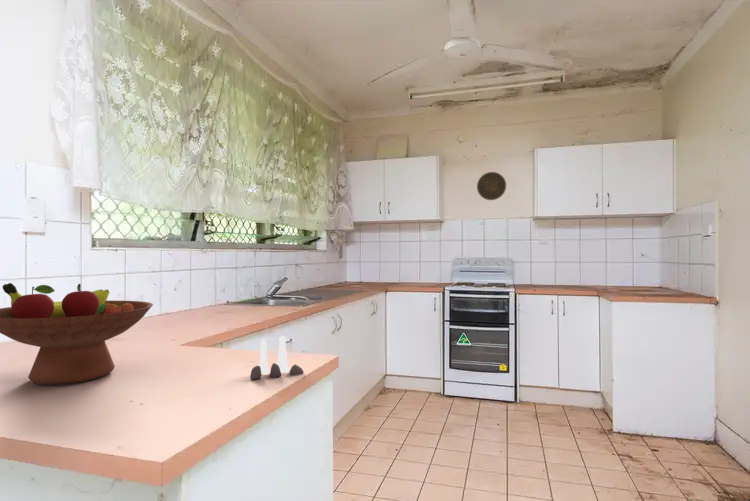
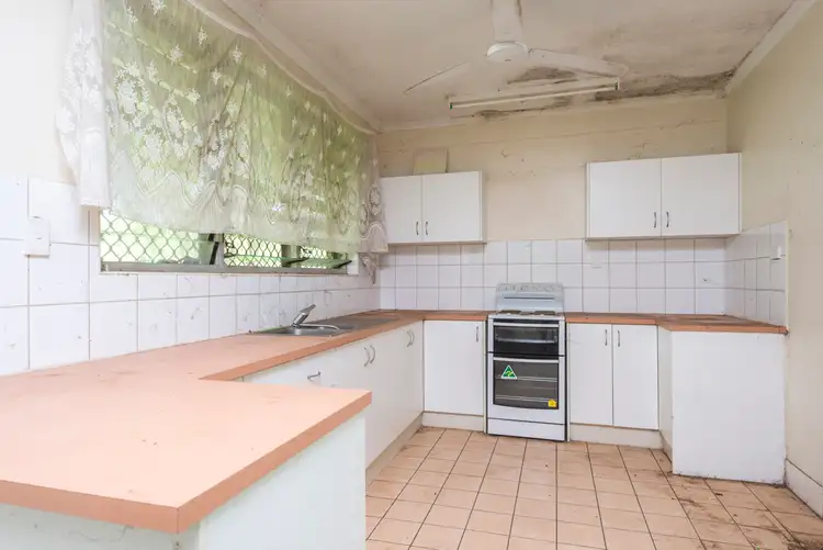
- salt and pepper shaker set (278, 357)
- decorative plate (491, 185)
- fruit bowl (73, 328)
